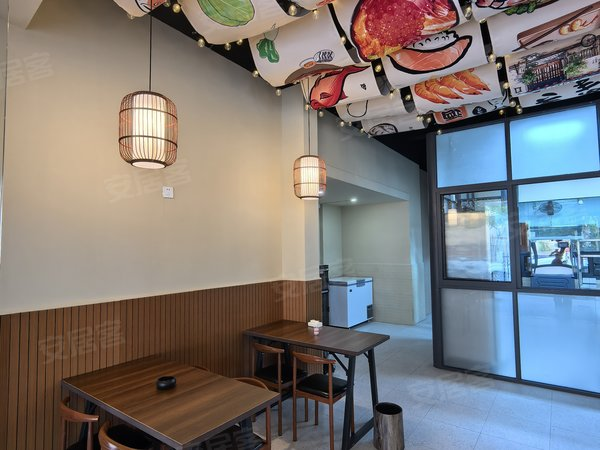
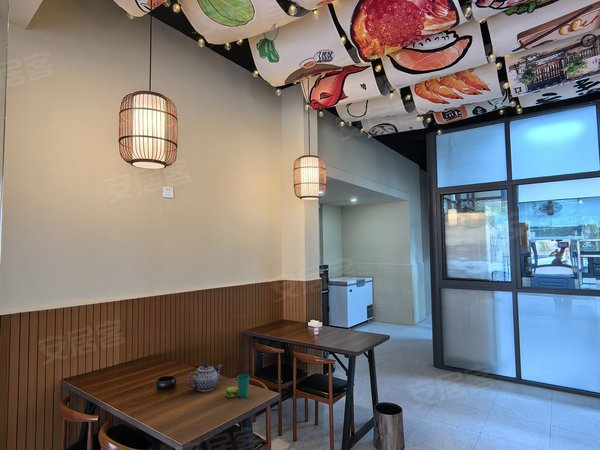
+ teapot (205, 376)
+ cup (238, 386)
